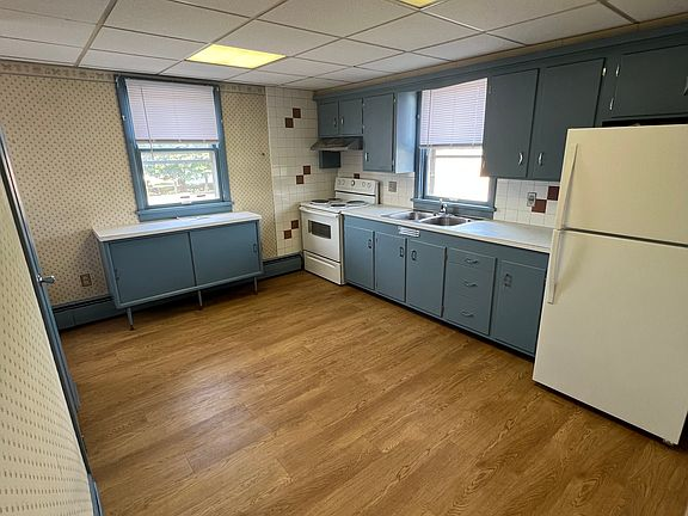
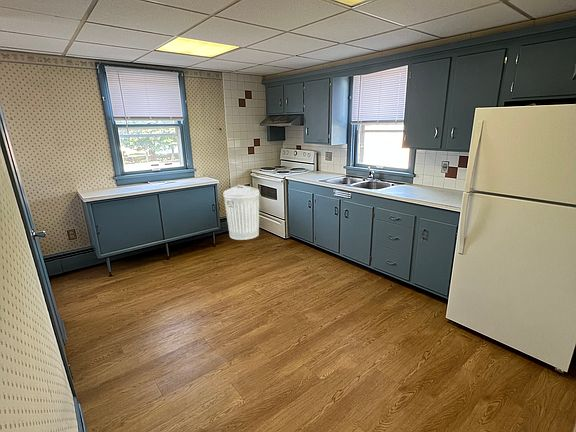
+ trash can (242, 210)
